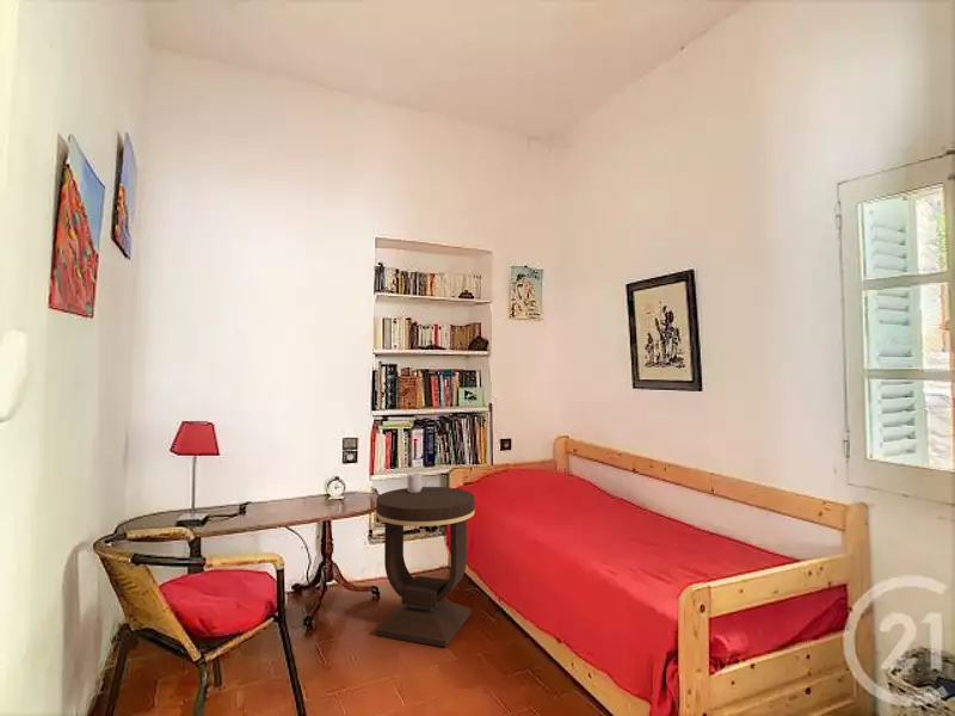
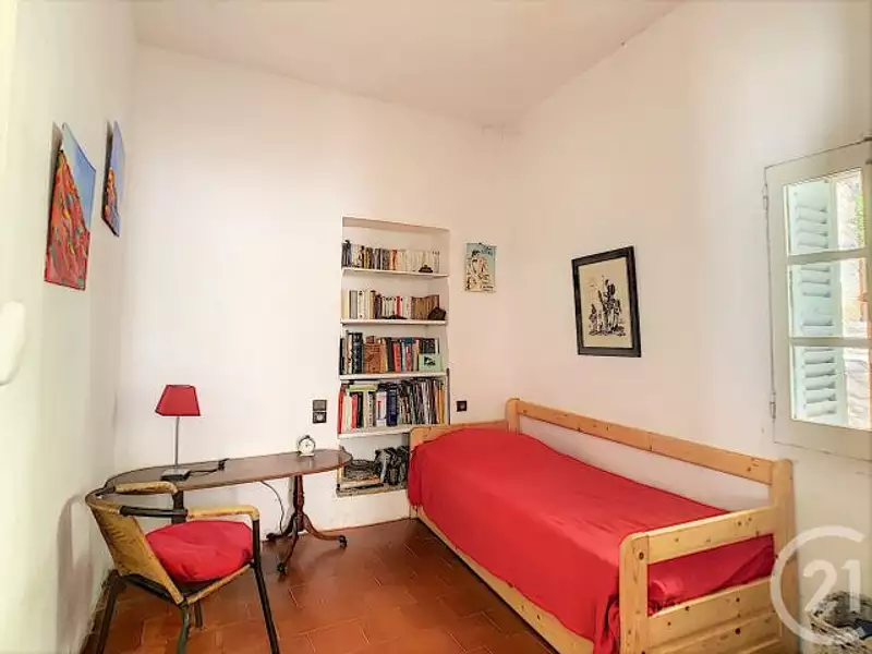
- side table (425, 576)
- mug (417, 480)
